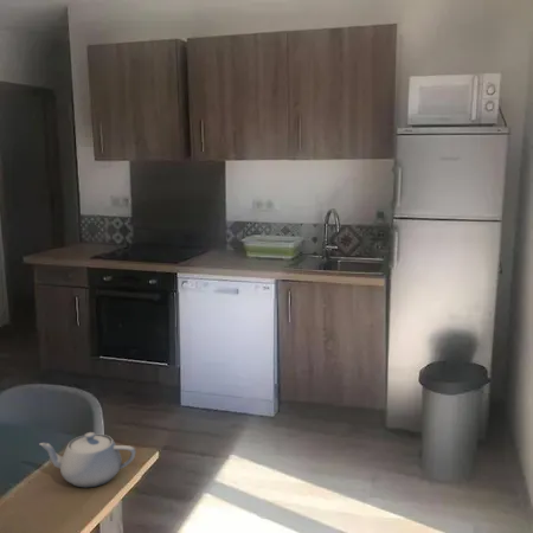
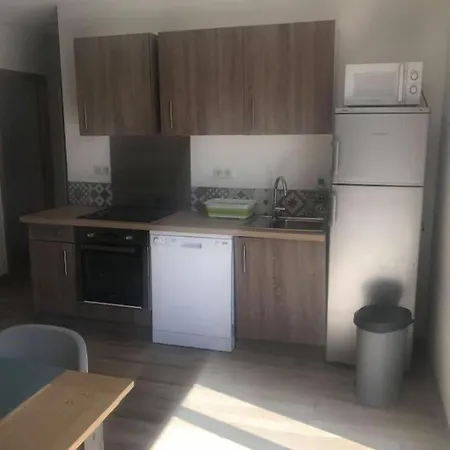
- teapot (88, 456)
